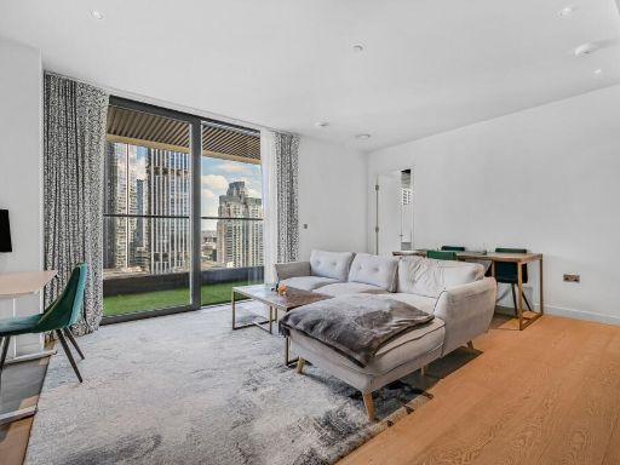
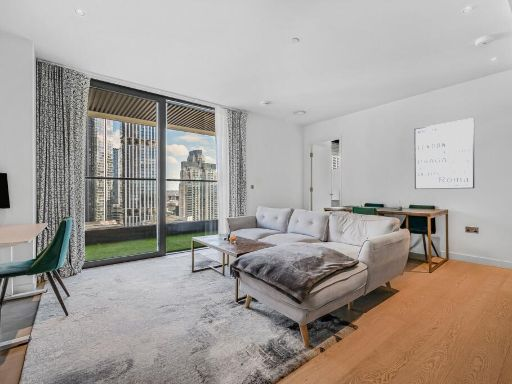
+ wall art (442, 156)
